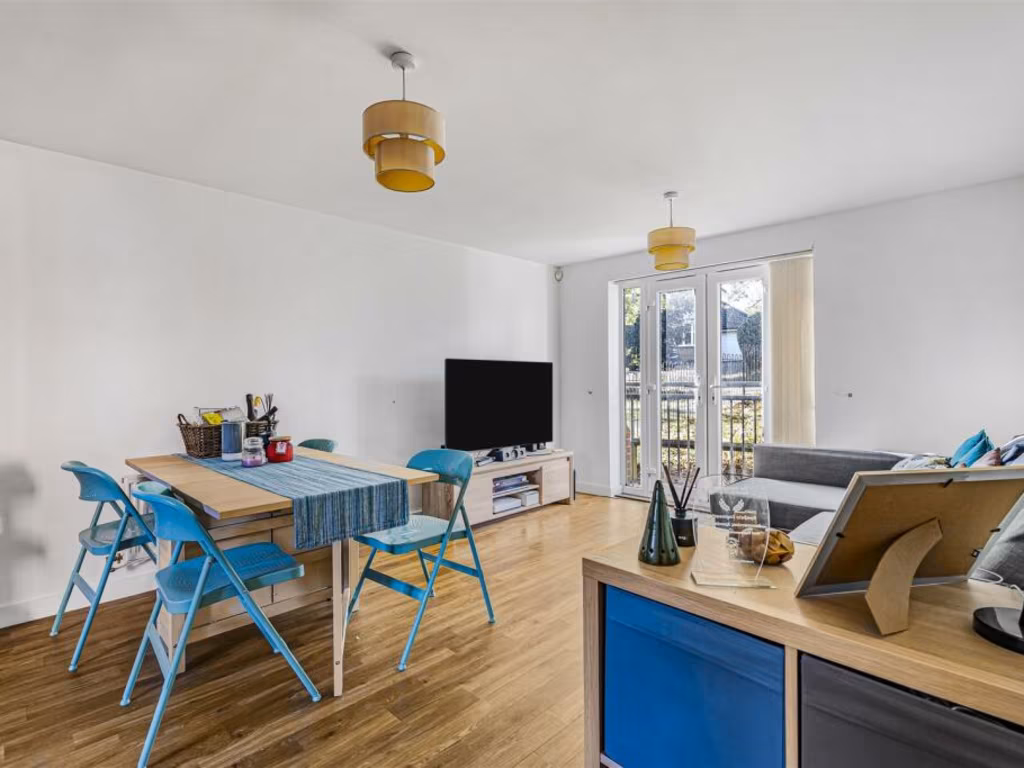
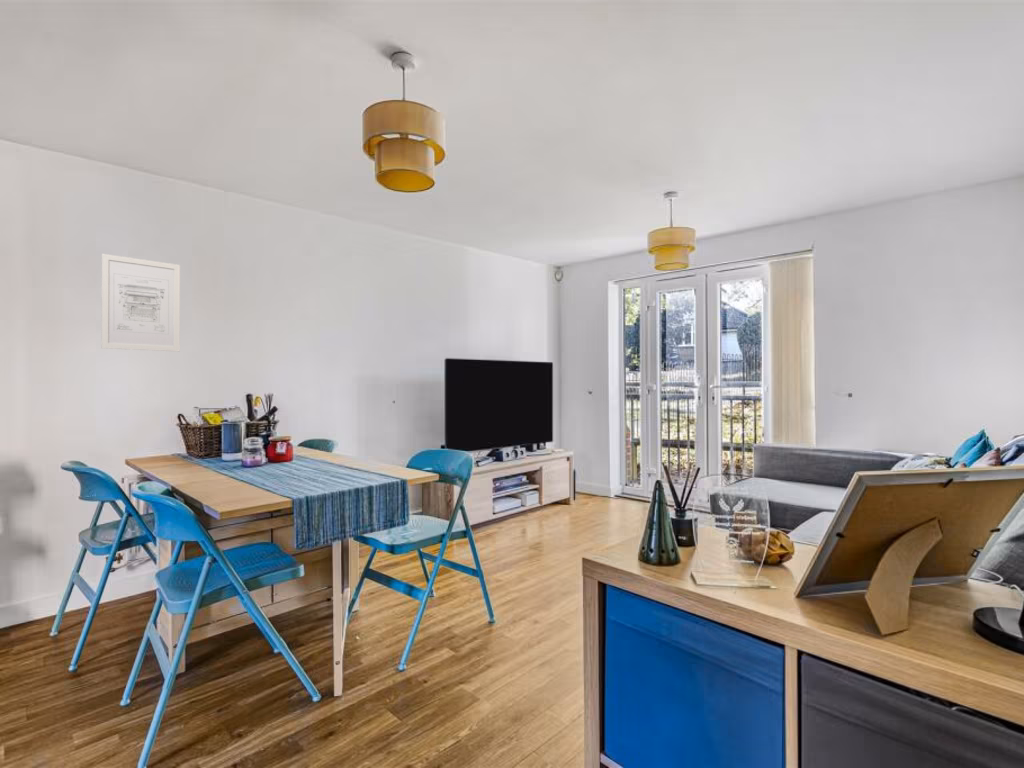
+ wall art (142, 304)
